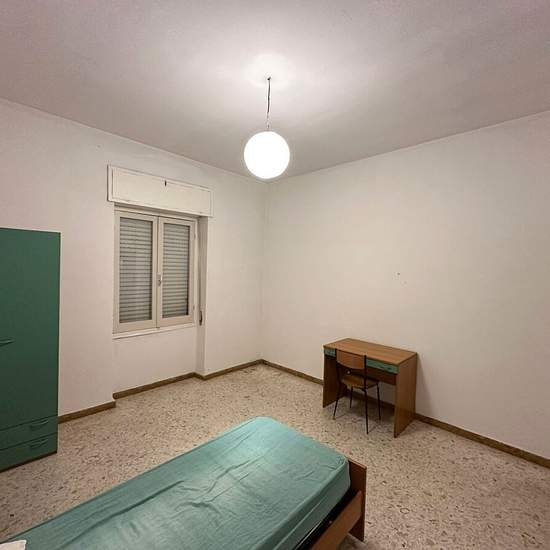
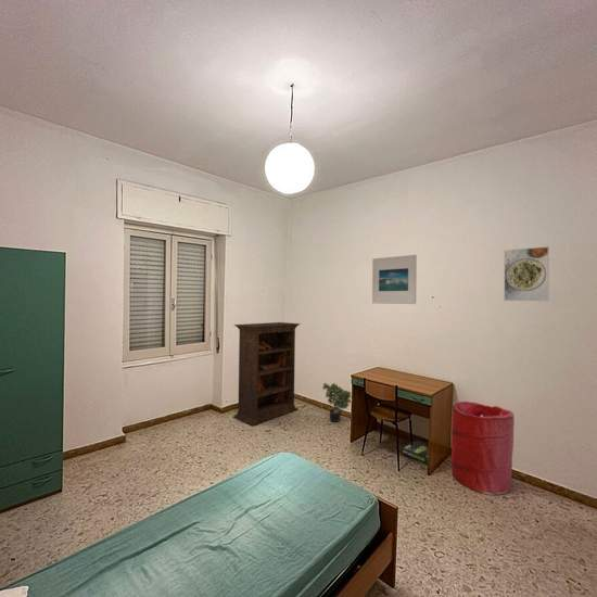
+ box (422, 452)
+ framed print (393, 280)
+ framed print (525, 275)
+ laundry hamper (481, 442)
+ potted plant (334, 402)
+ bookcase (267, 368)
